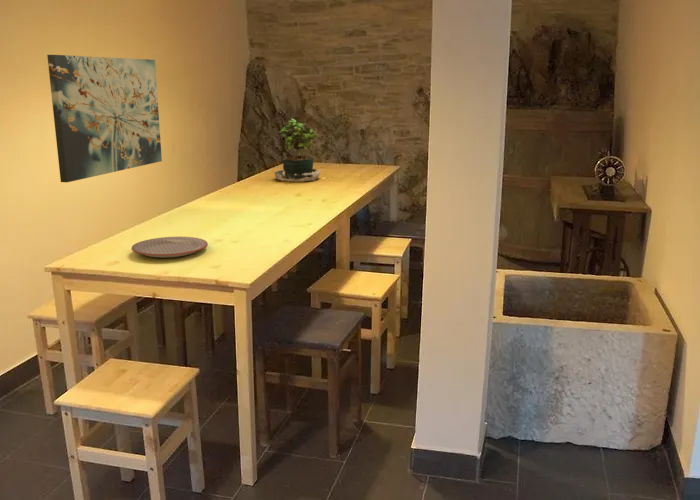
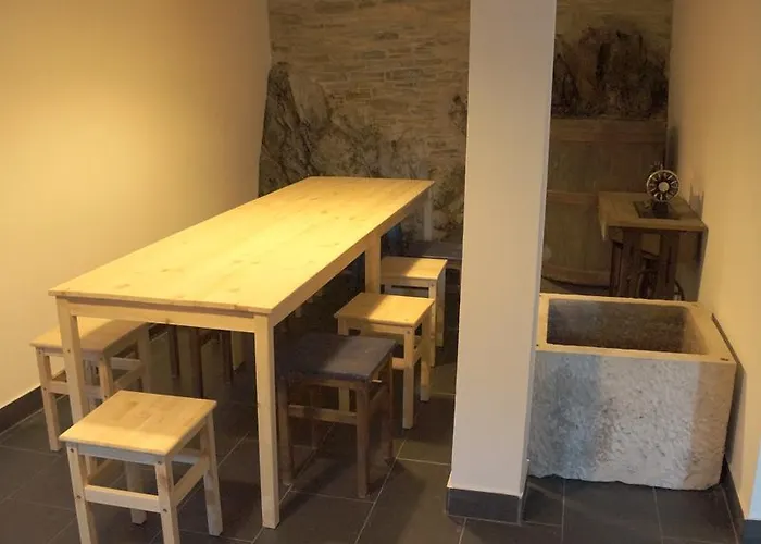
- wall art (112, 115)
- potted plant (300, 148)
- plate (170, 247)
